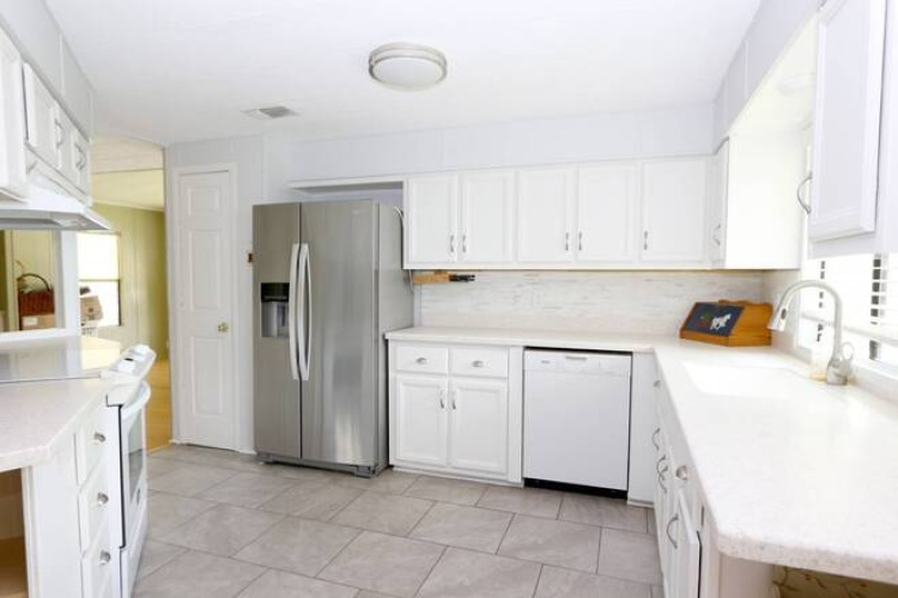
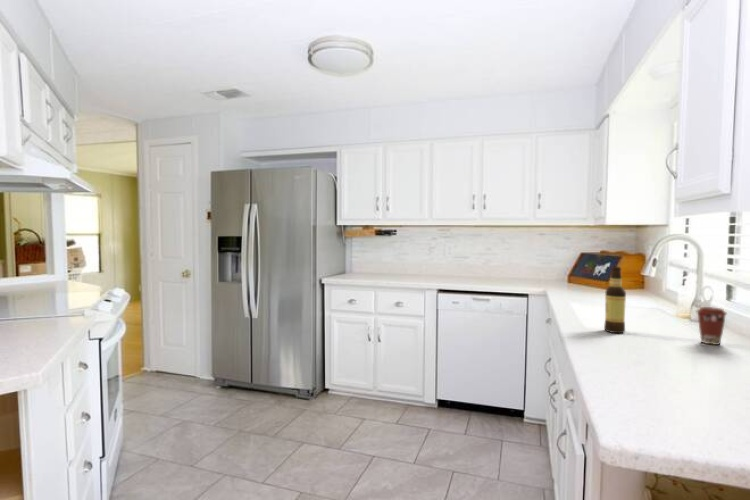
+ bottle (615, 299)
+ coffee cup (711, 325)
